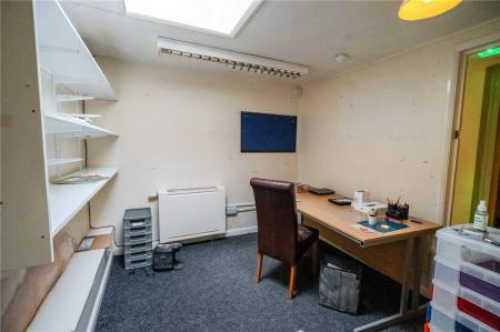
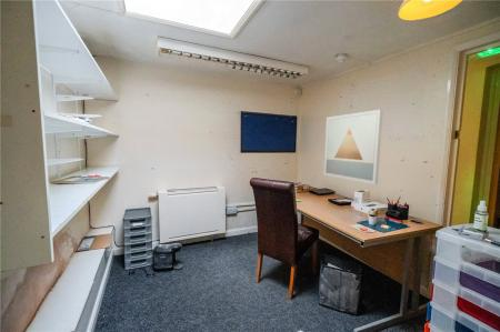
+ wall art (349, 147)
